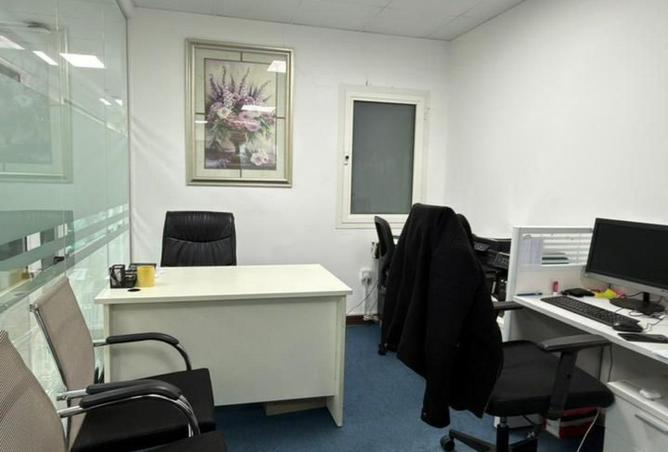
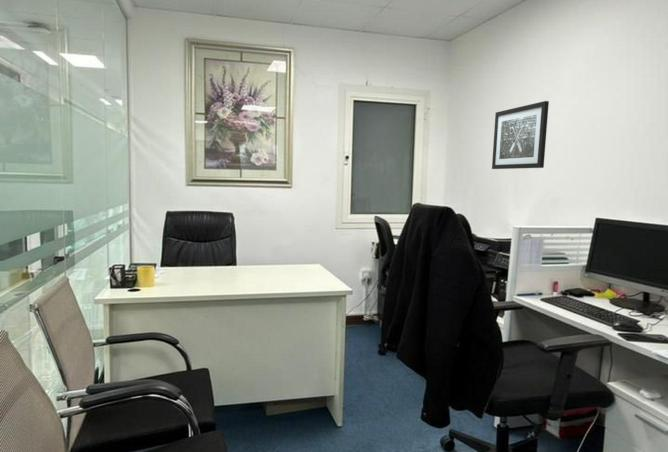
+ wall art (517, 138)
